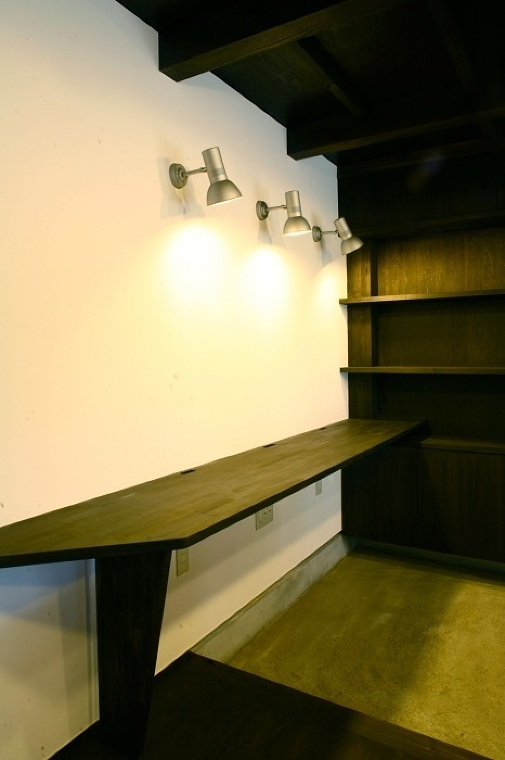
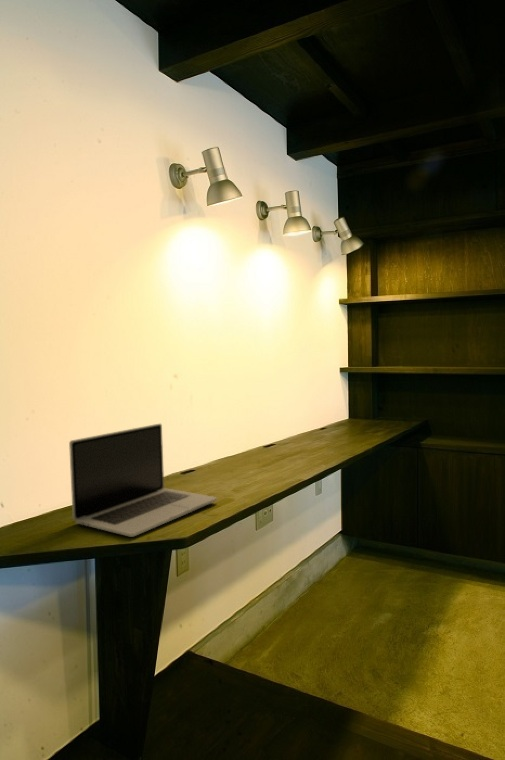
+ laptop (148, 473)
